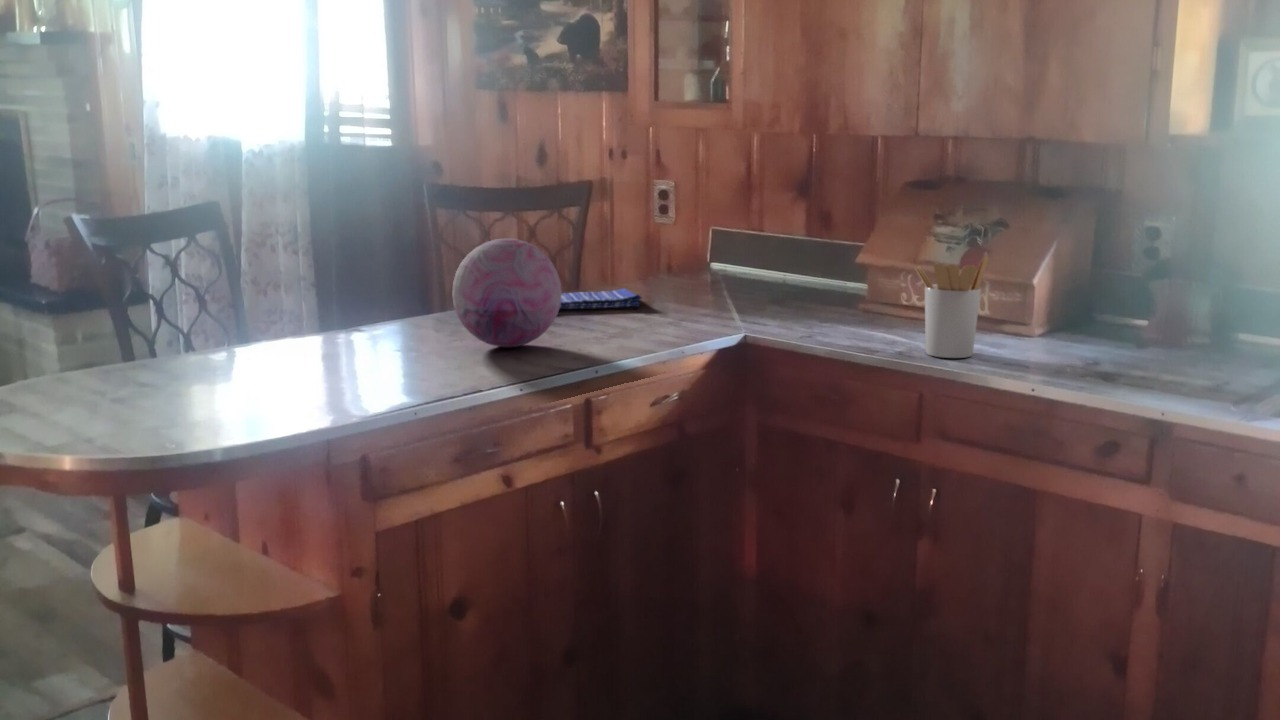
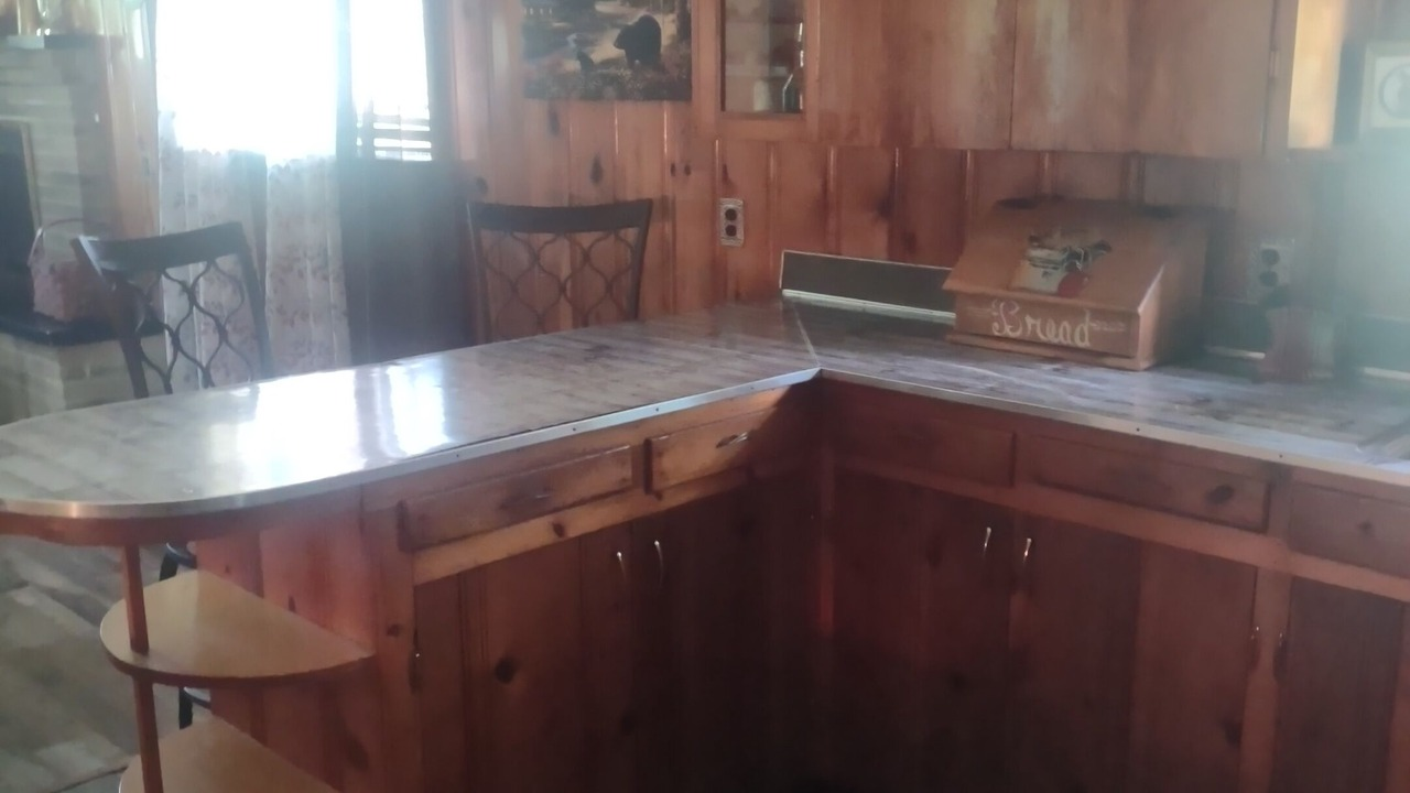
- utensil holder (952, 306)
- decorative orb (507, 293)
- dish towel (583, 297)
